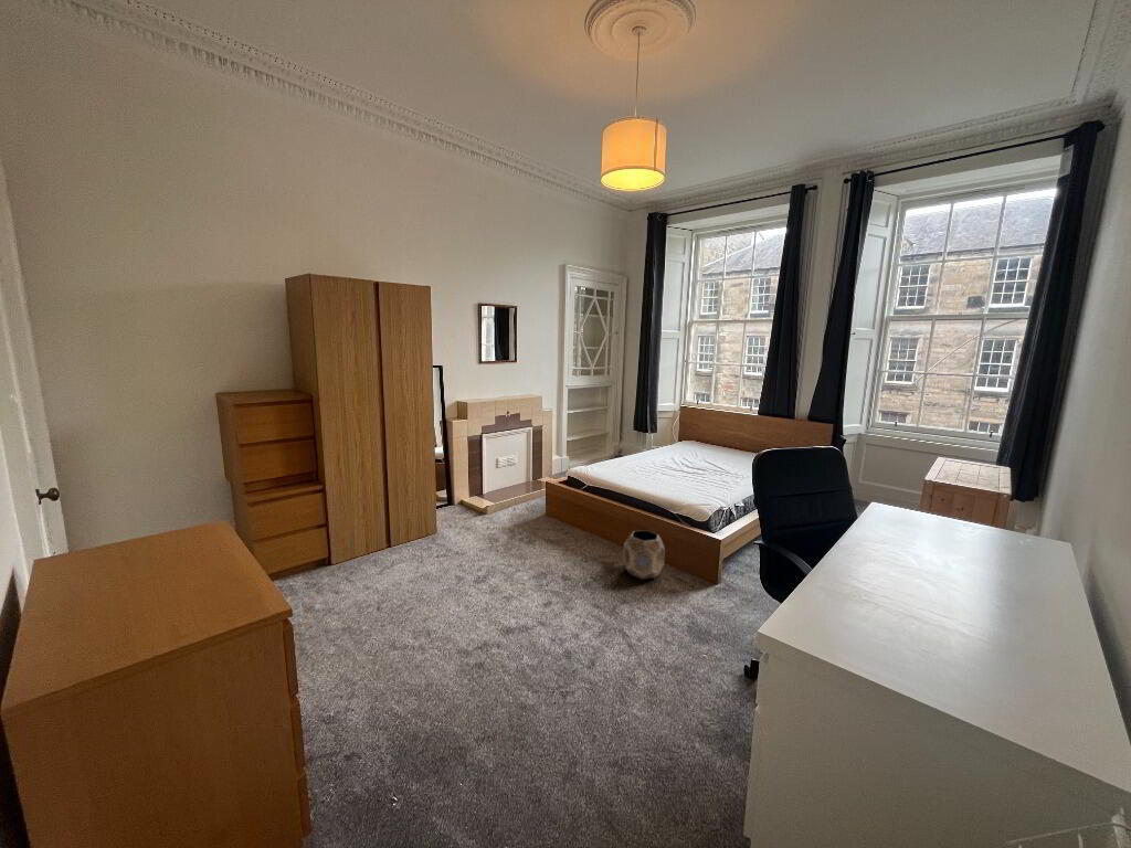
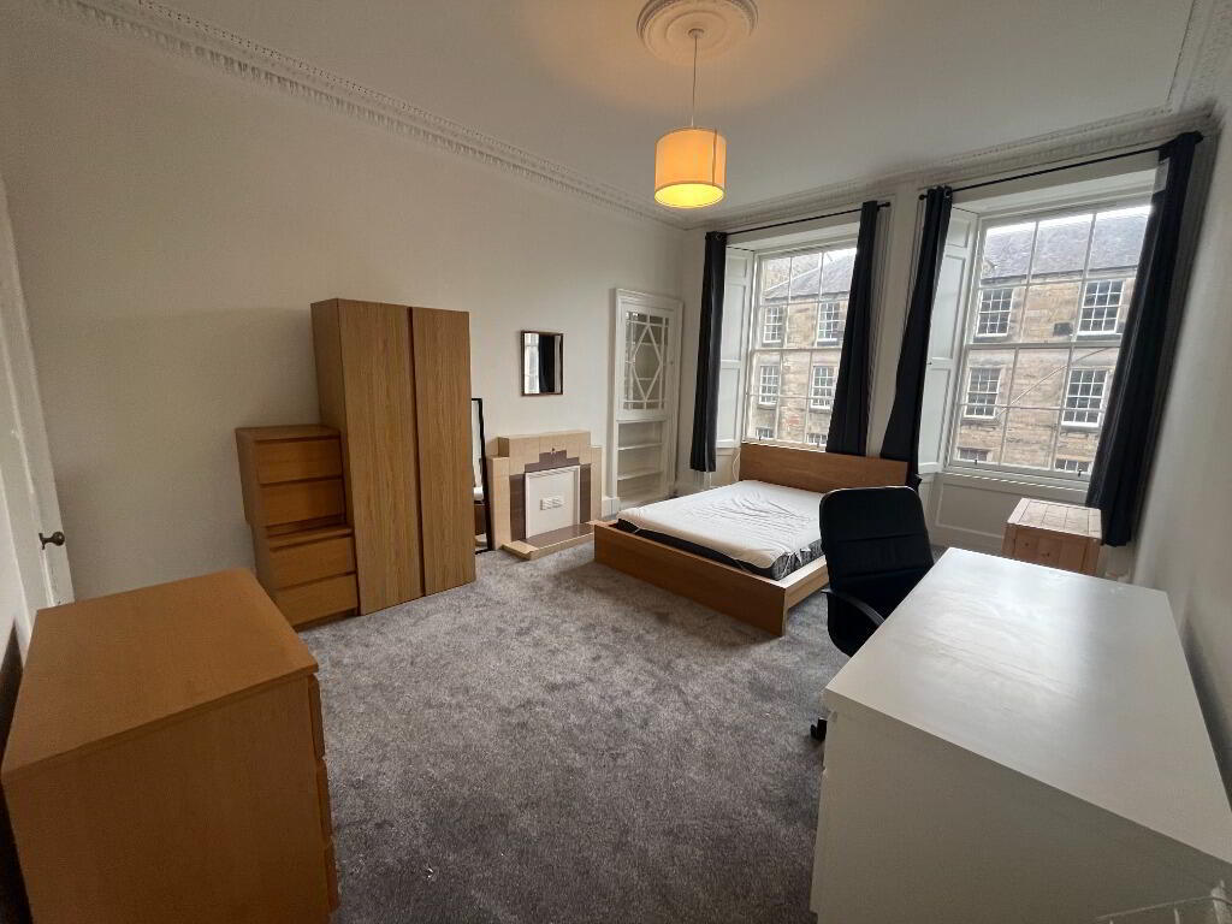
- planter (643, 553)
